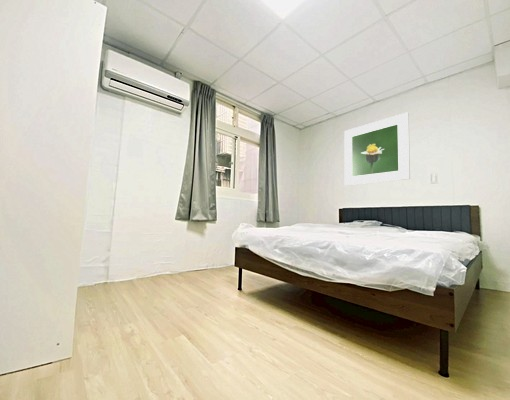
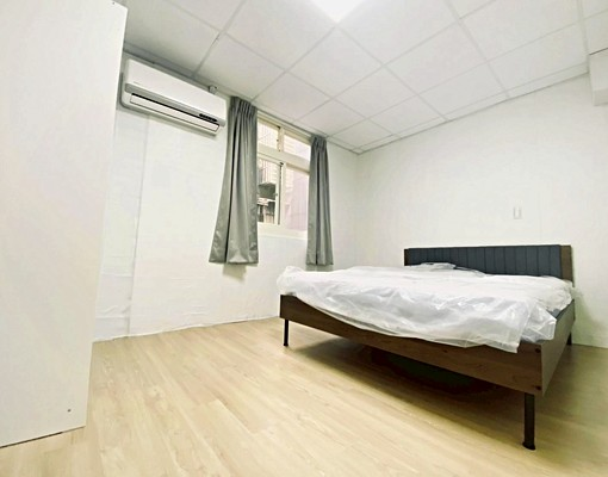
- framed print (373, 152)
